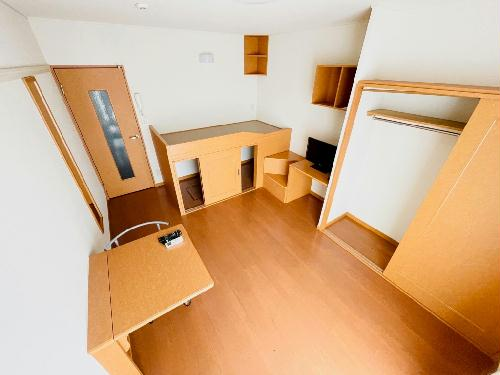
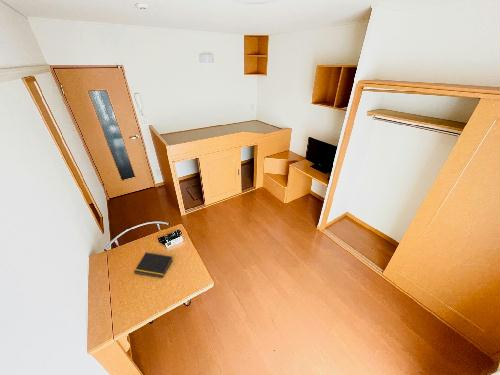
+ notepad (153, 264)
